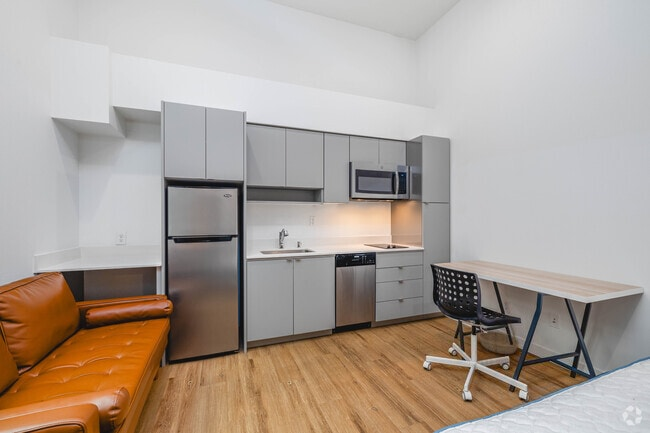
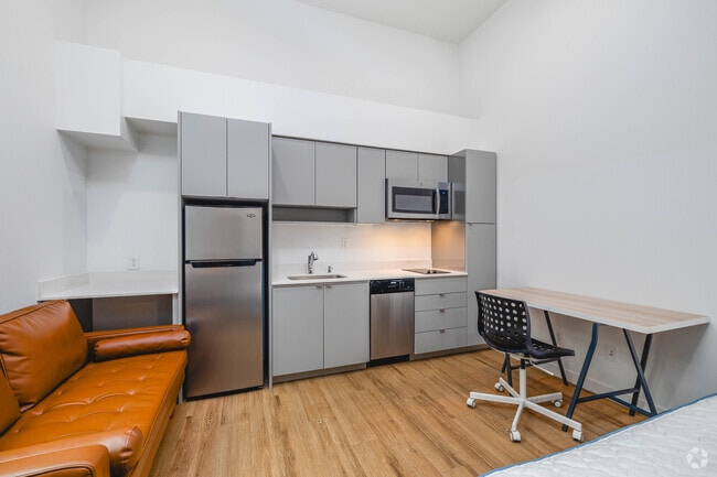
- basket (496, 331)
